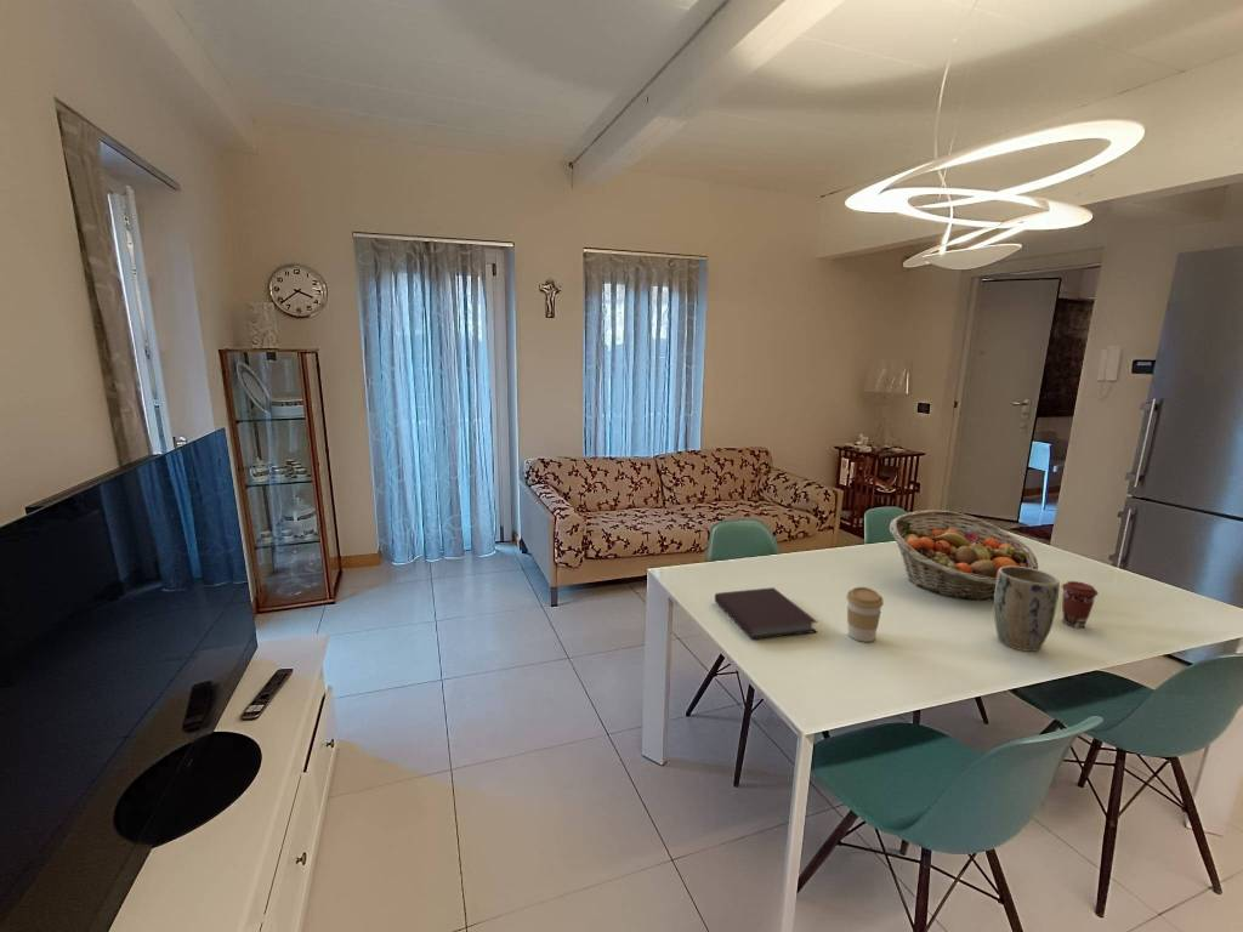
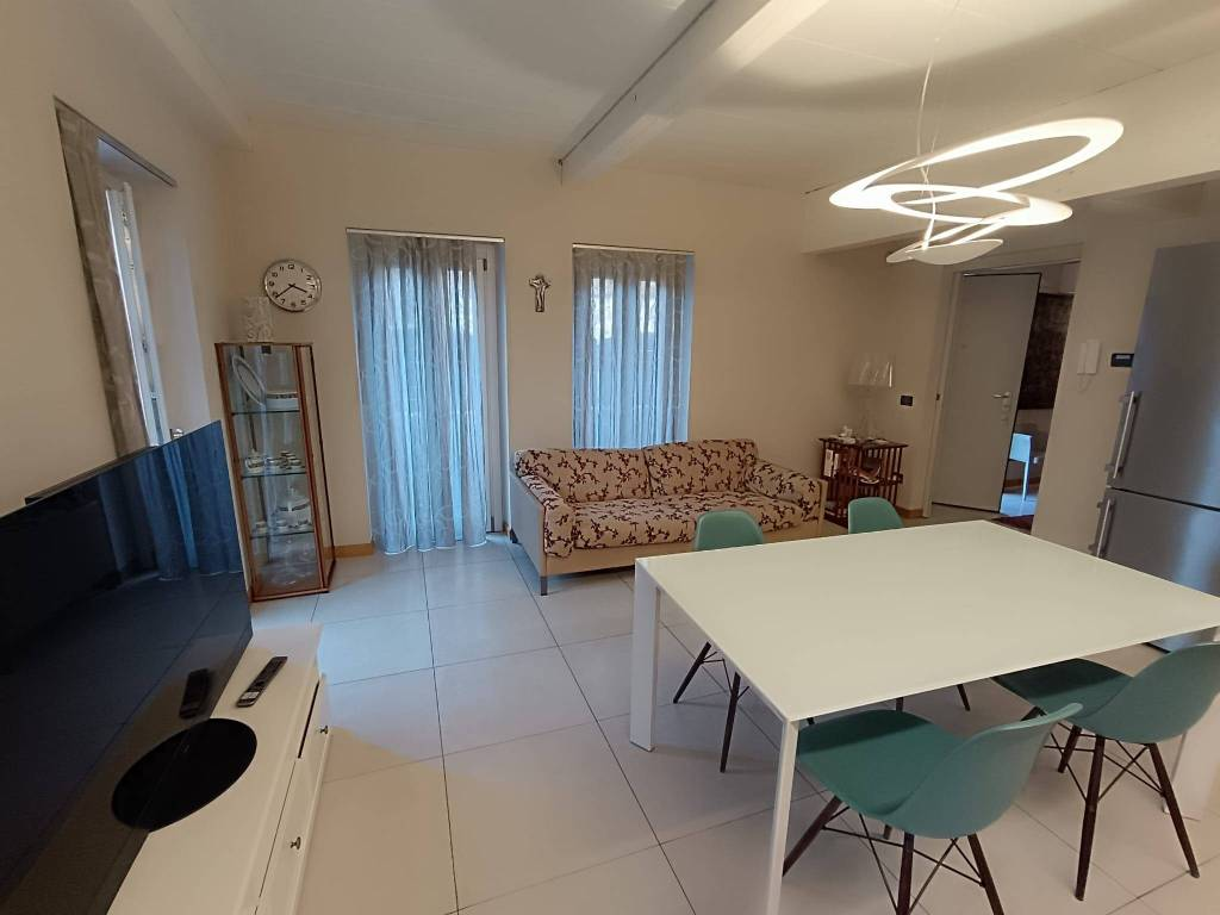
- coffee cup (1077, 604)
- coffee cup (863, 613)
- notebook (762, 612)
- plant pot (1022, 608)
- fruit basket (959, 552)
